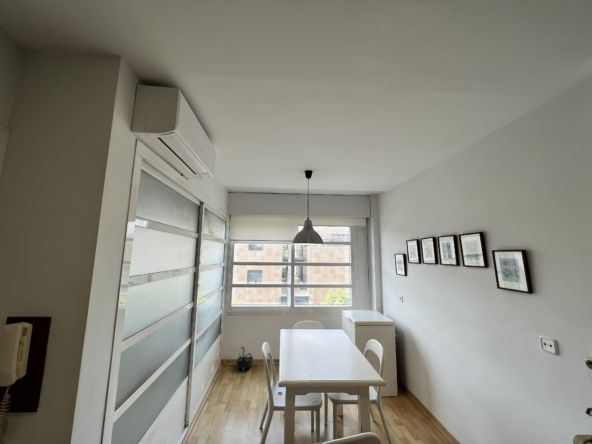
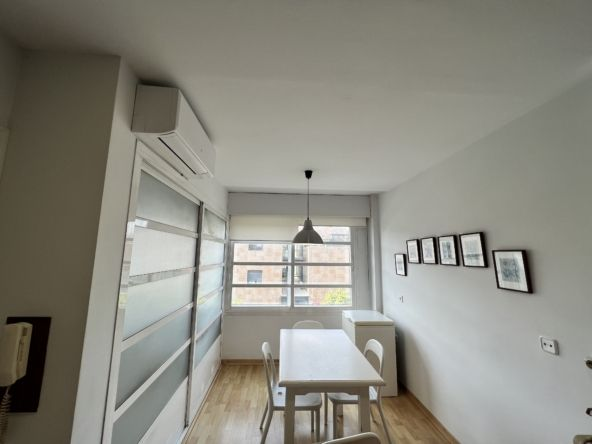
- backpack (244, 358)
